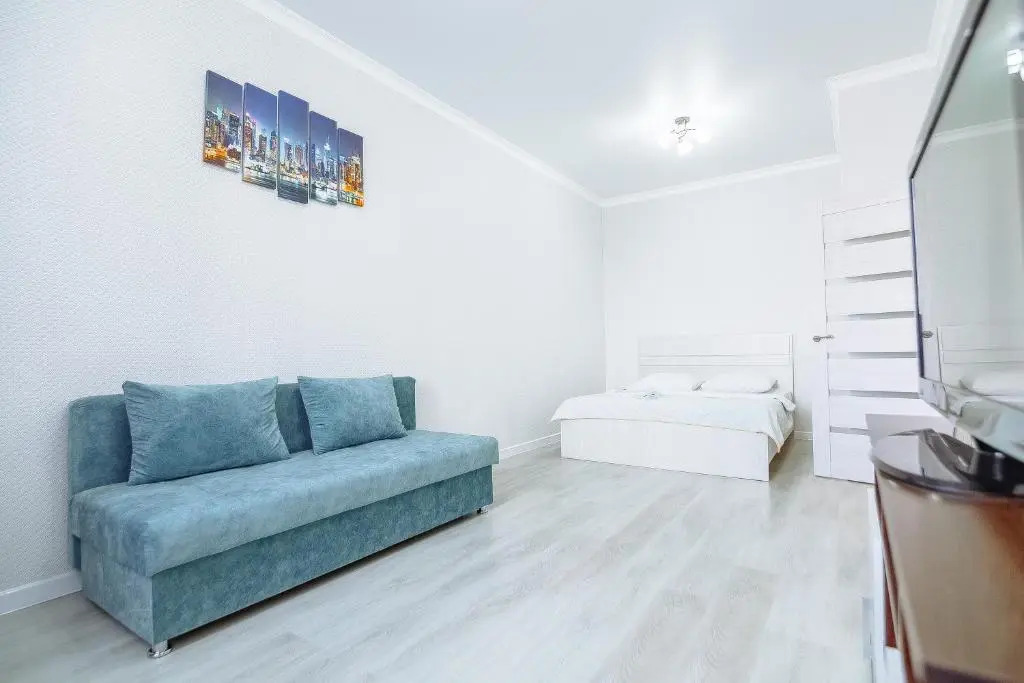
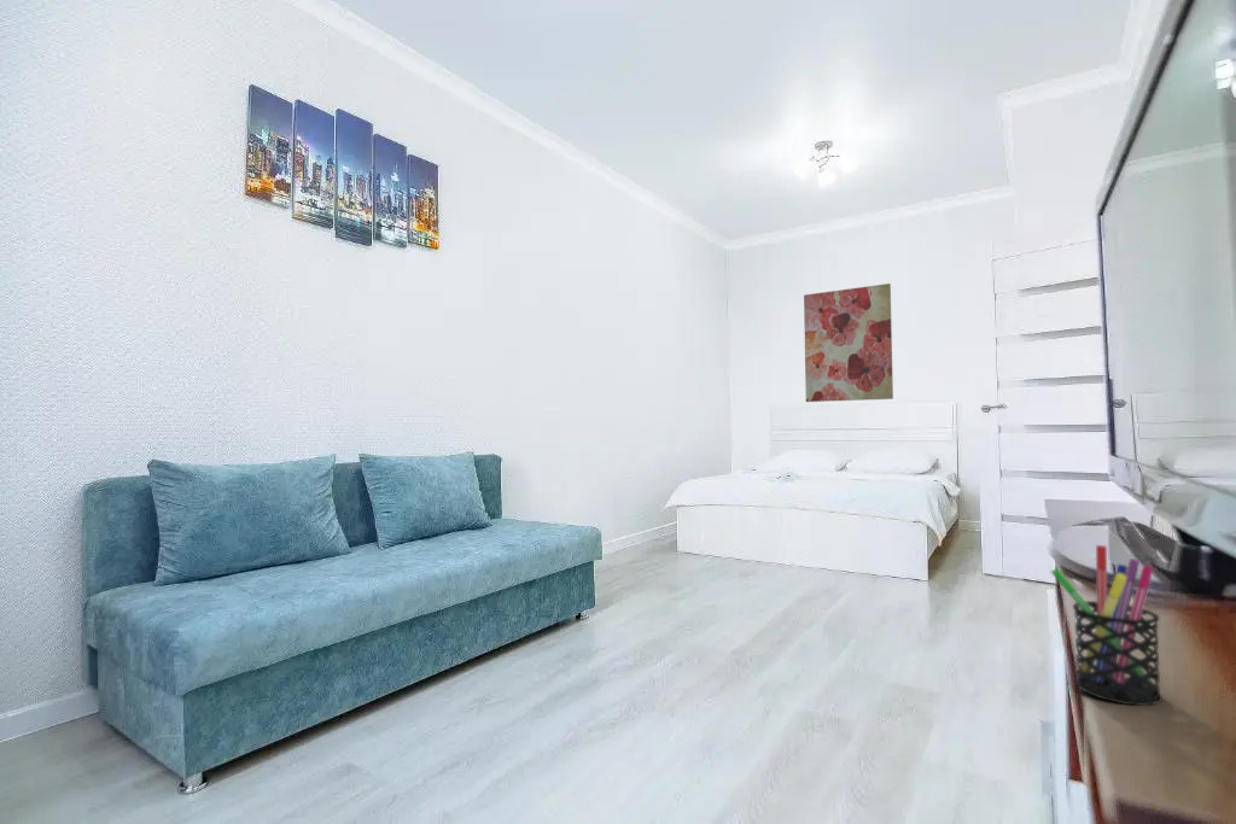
+ wall art (846, 344)
+ pen holder (1103, 619)
